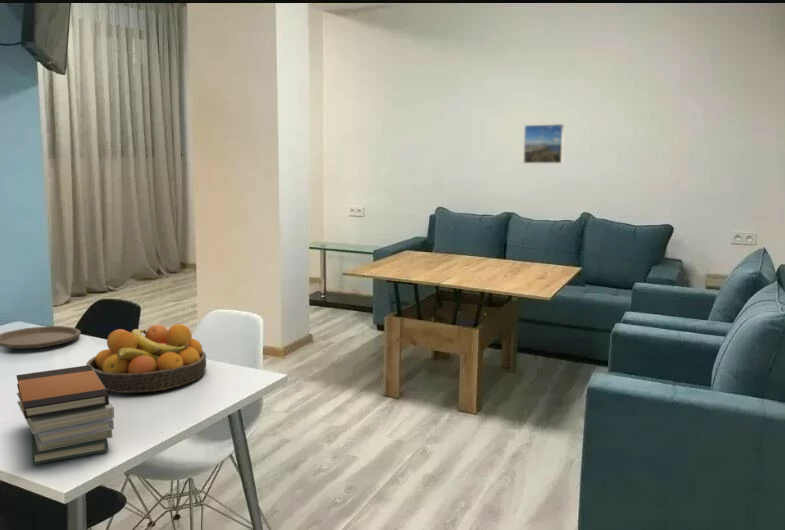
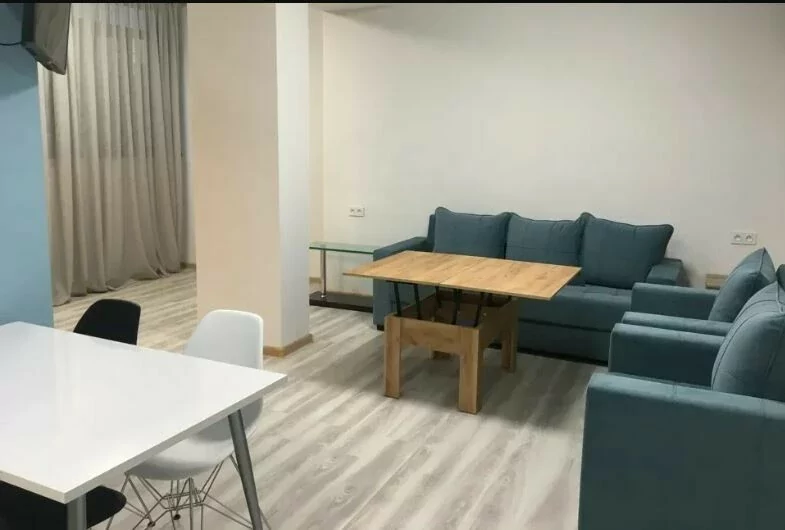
- book stack (64, 411)
- plate (38, 337)
- fruit bowl (147, 350)
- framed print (543, 144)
